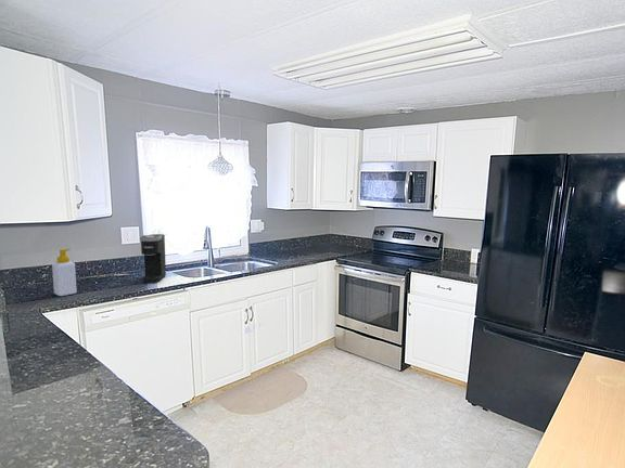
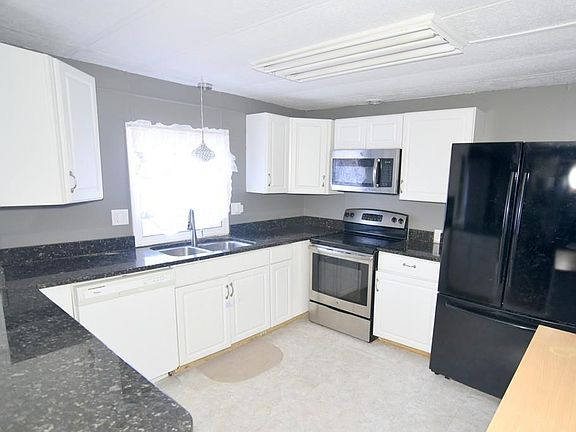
- soap bottle (64, 271)
- coffee maker (153, 257)
